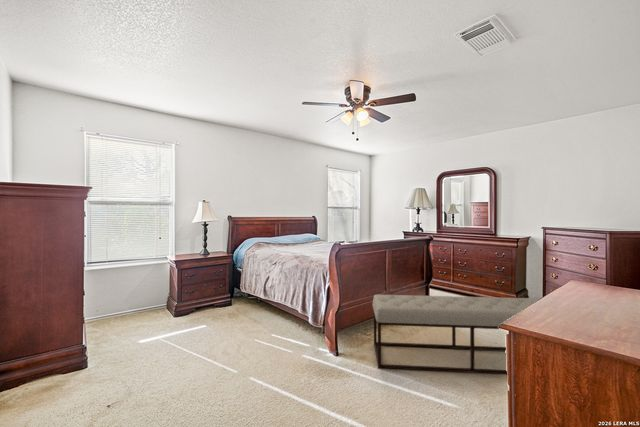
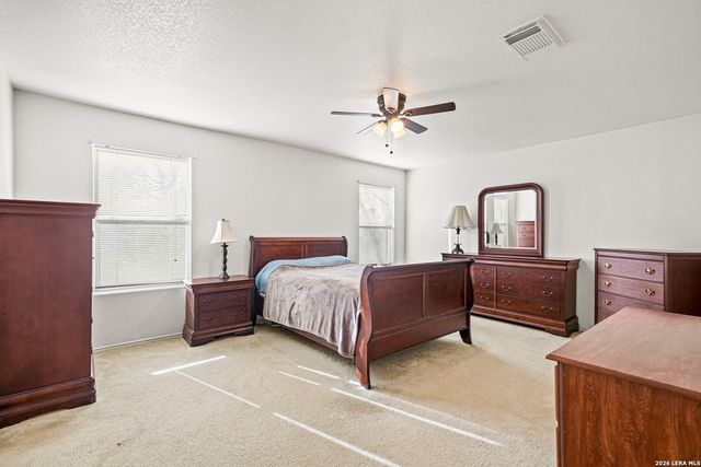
- bench (462, 327)
